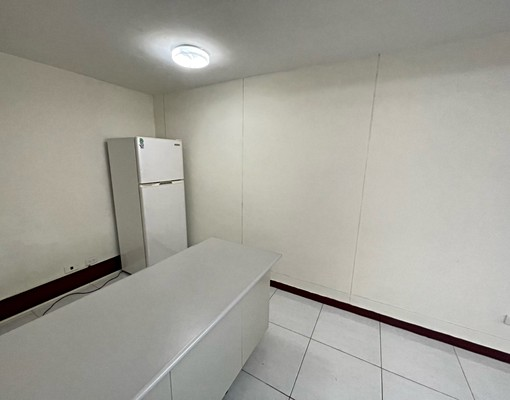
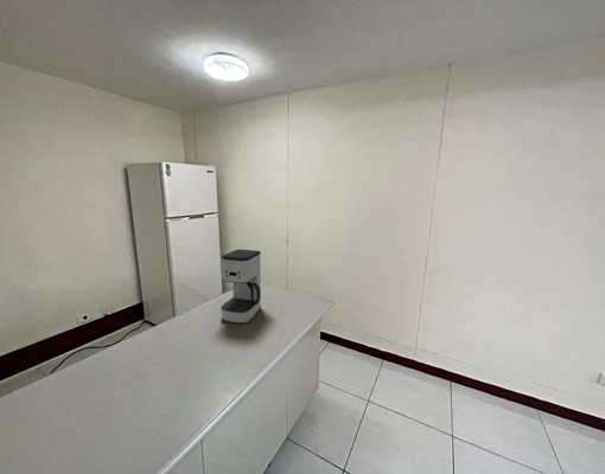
+ coffee maker (242, 284)
